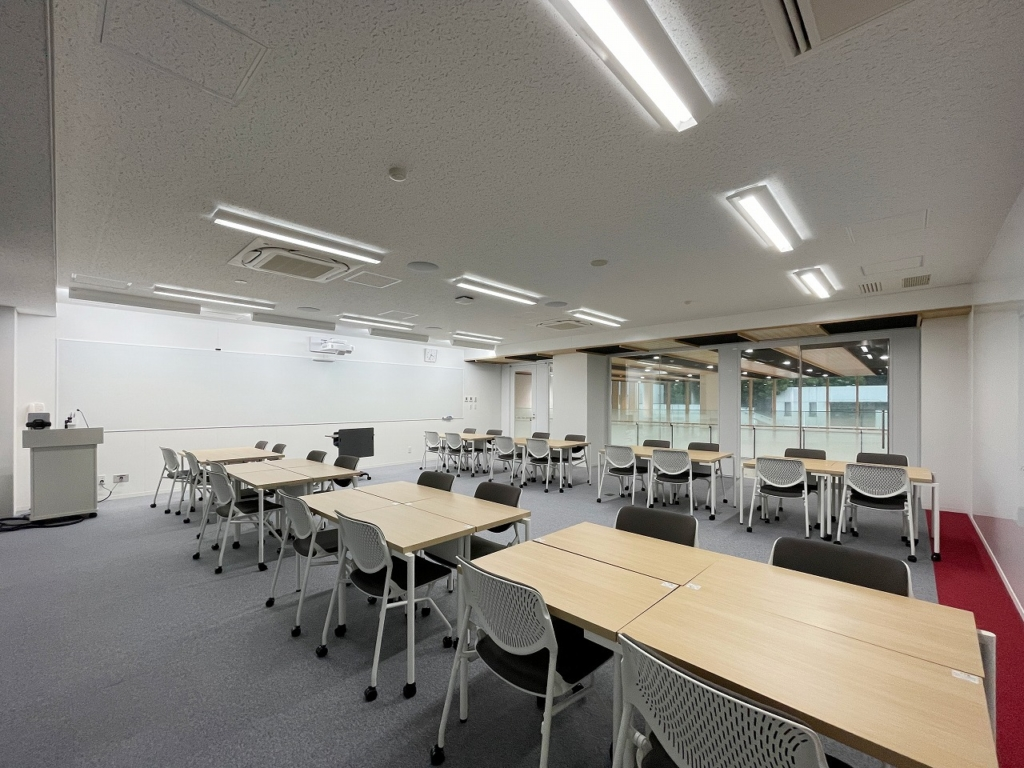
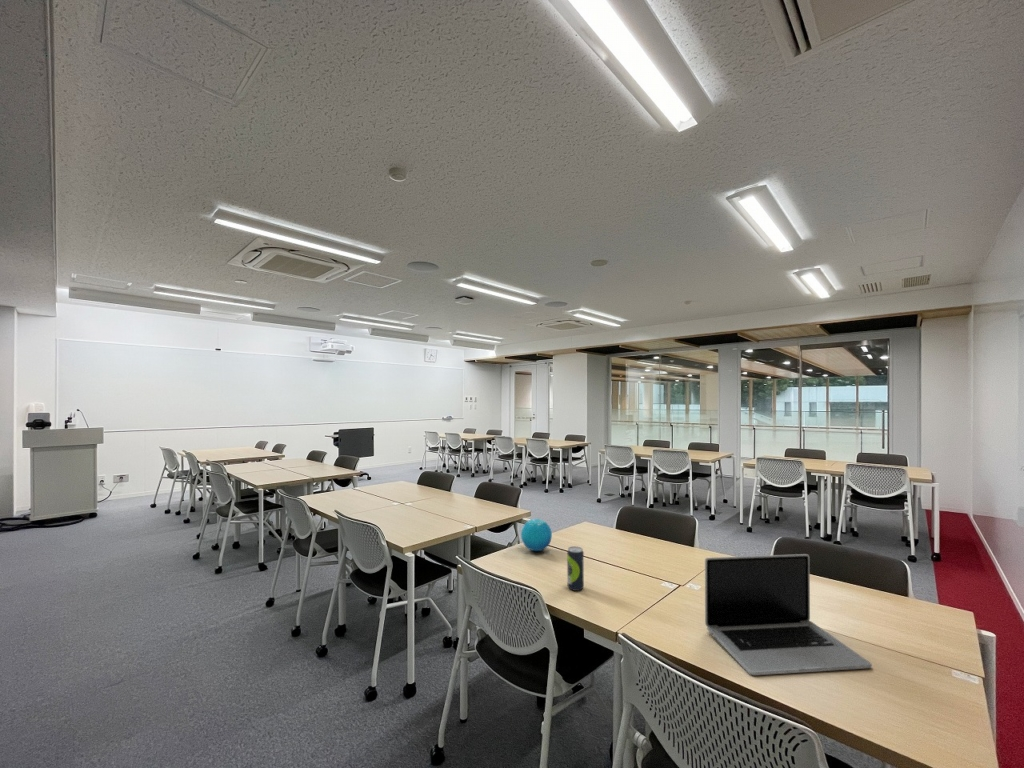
+ beverage can (575, 568)
+ laptop (782, 609)
+ decorative orb (536, 534)
